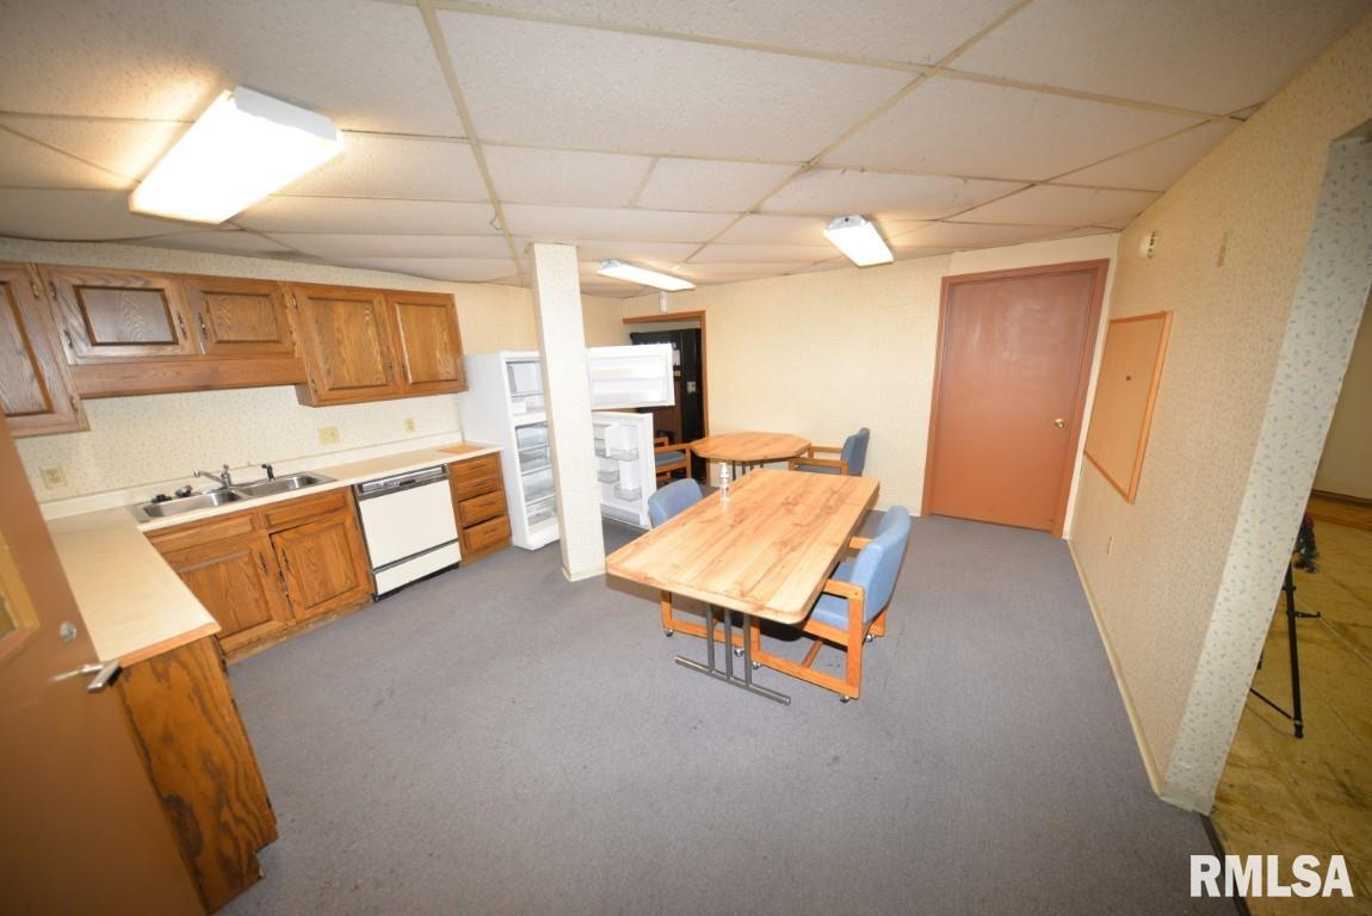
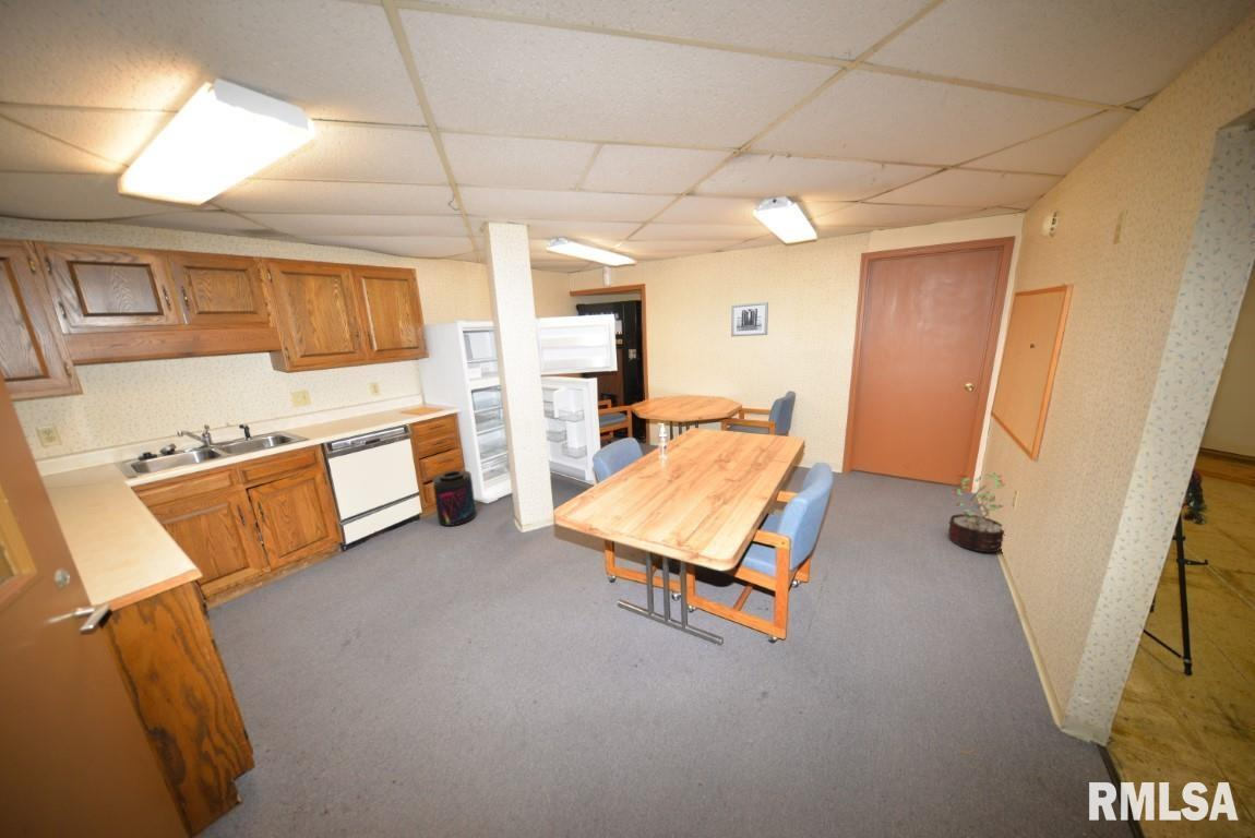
+ decorative plant (978, 507)
+ supplement container (454, 496)
+ wall art (749, 320)
